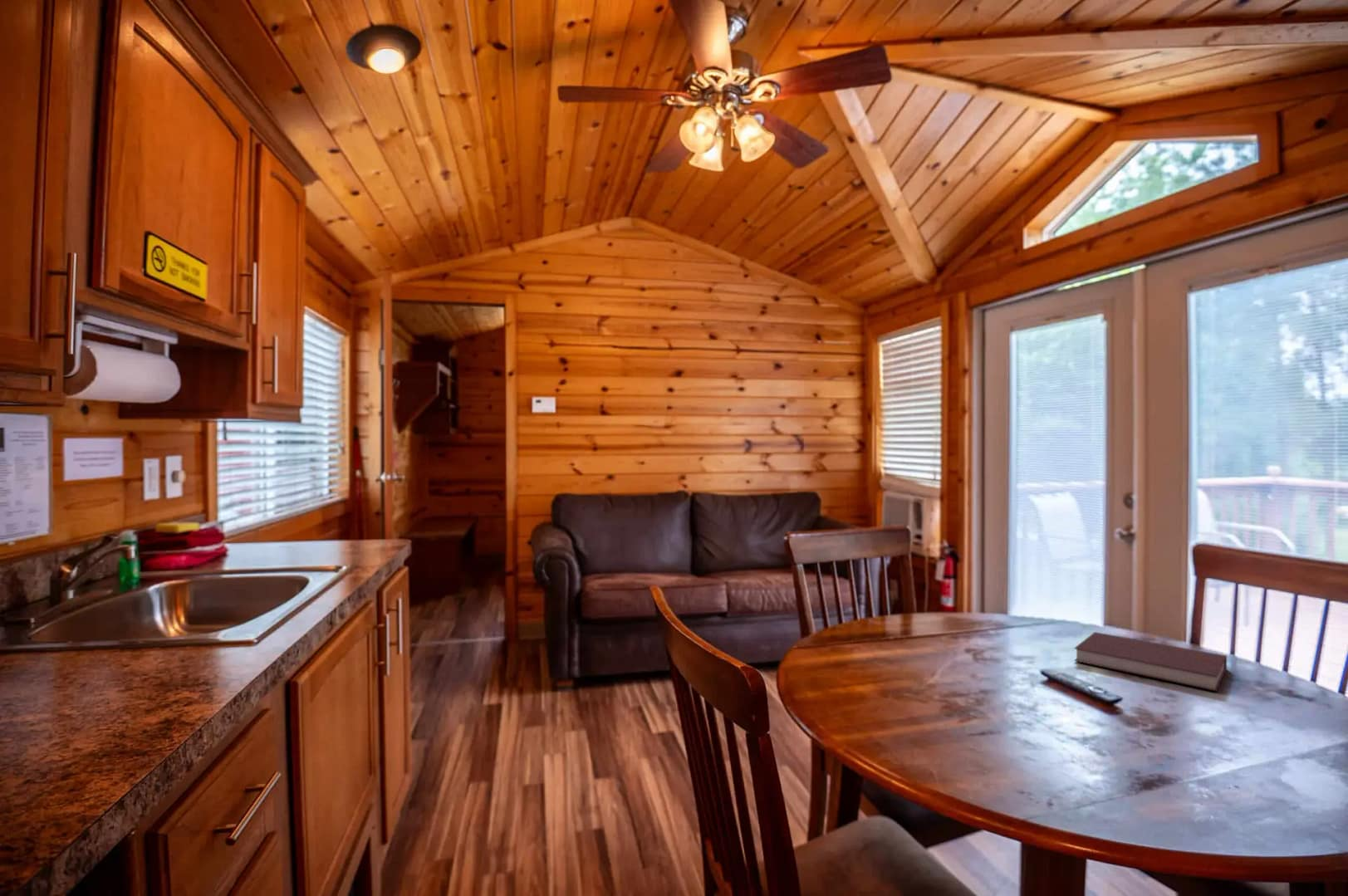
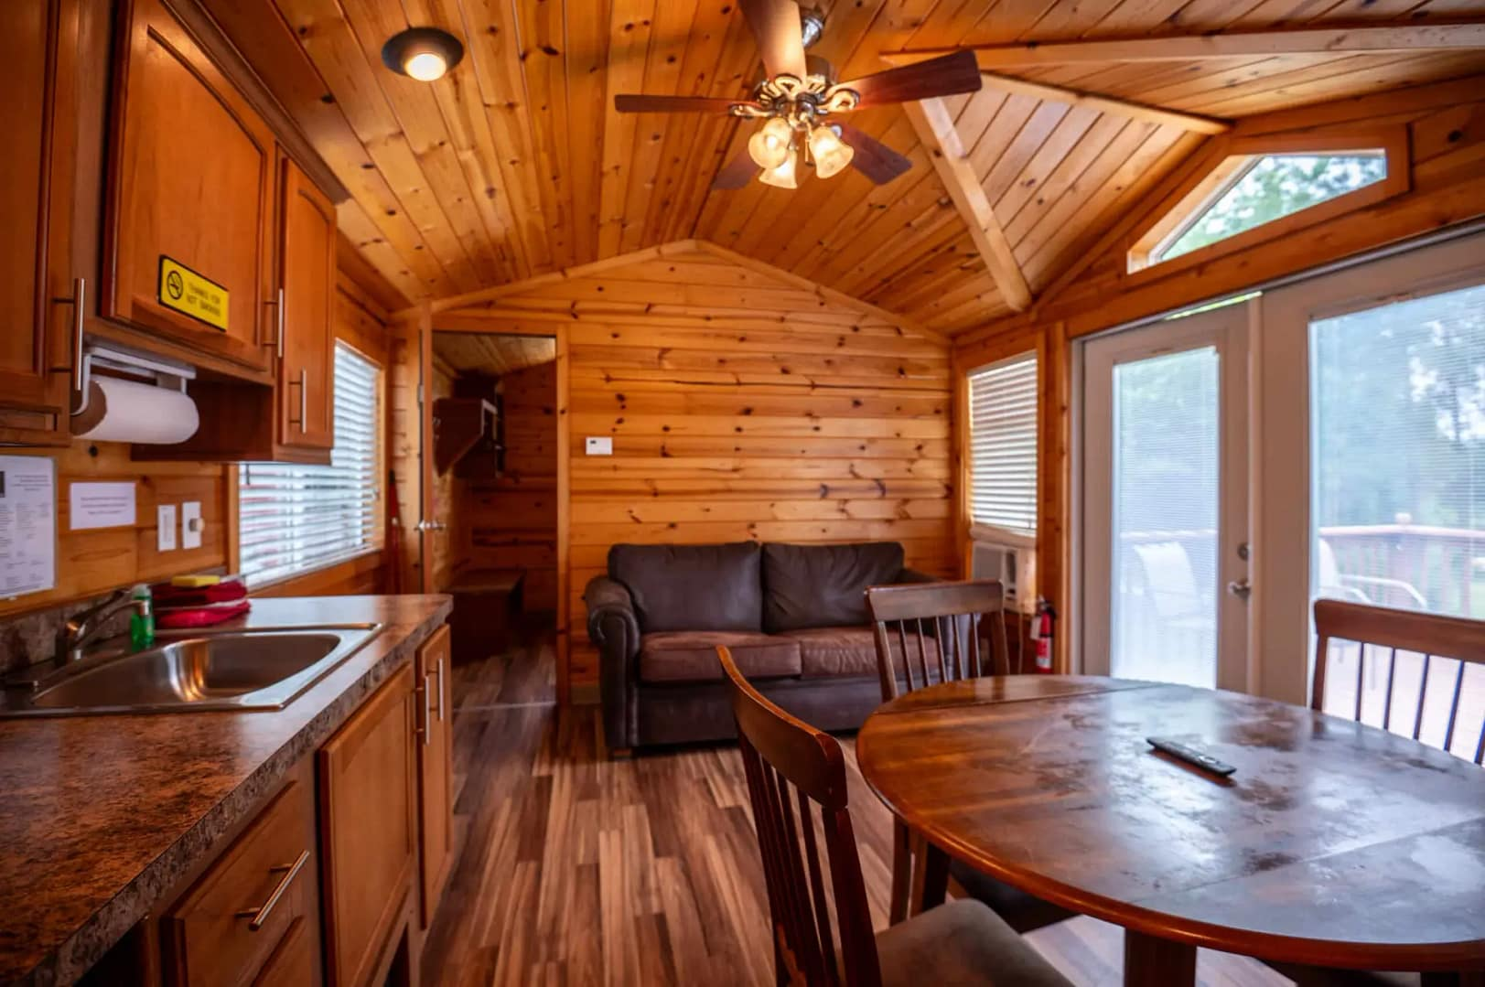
- notebook (1149, 658)
